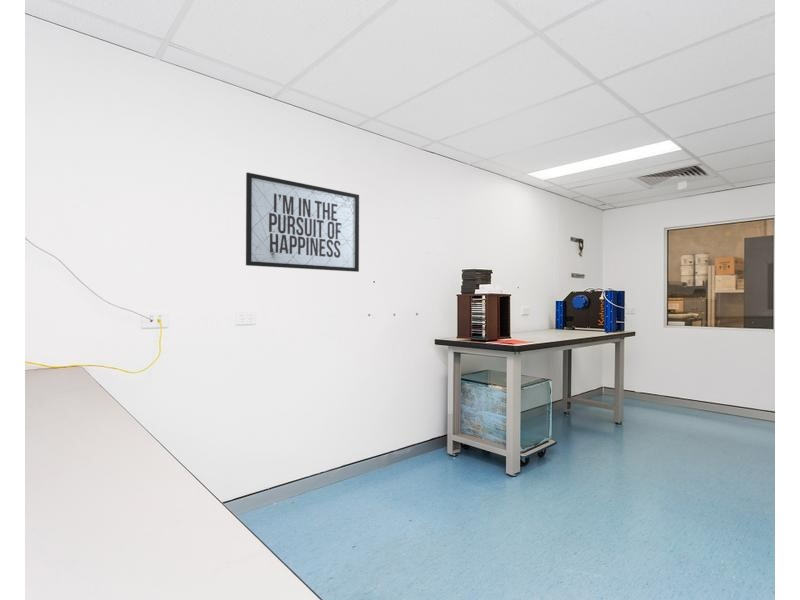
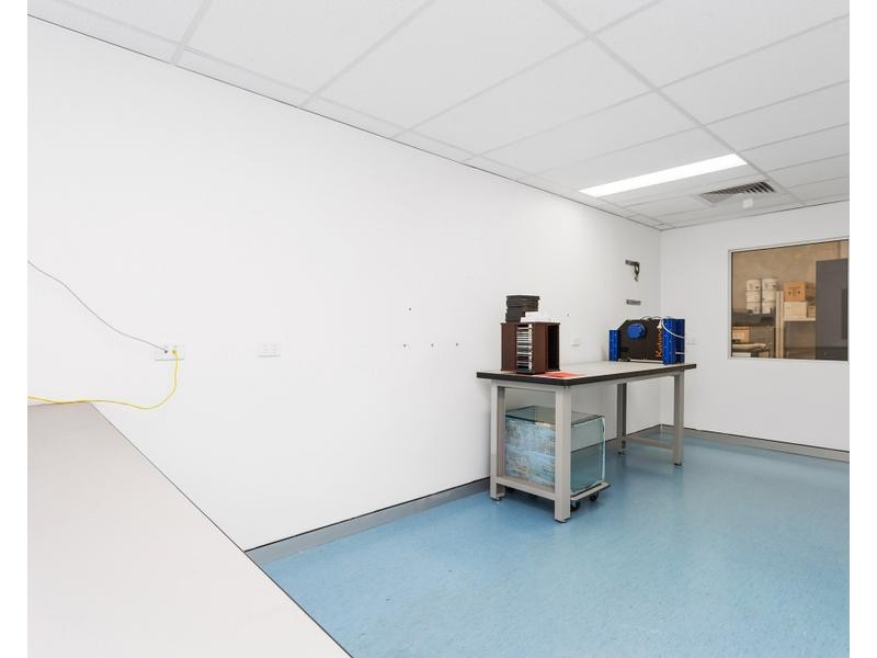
- mirror (307, 226)
